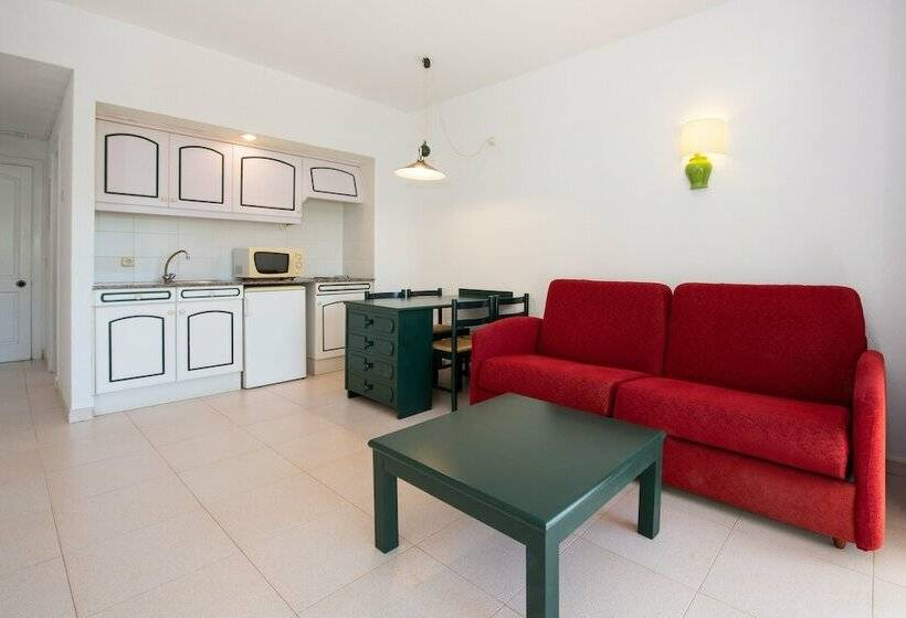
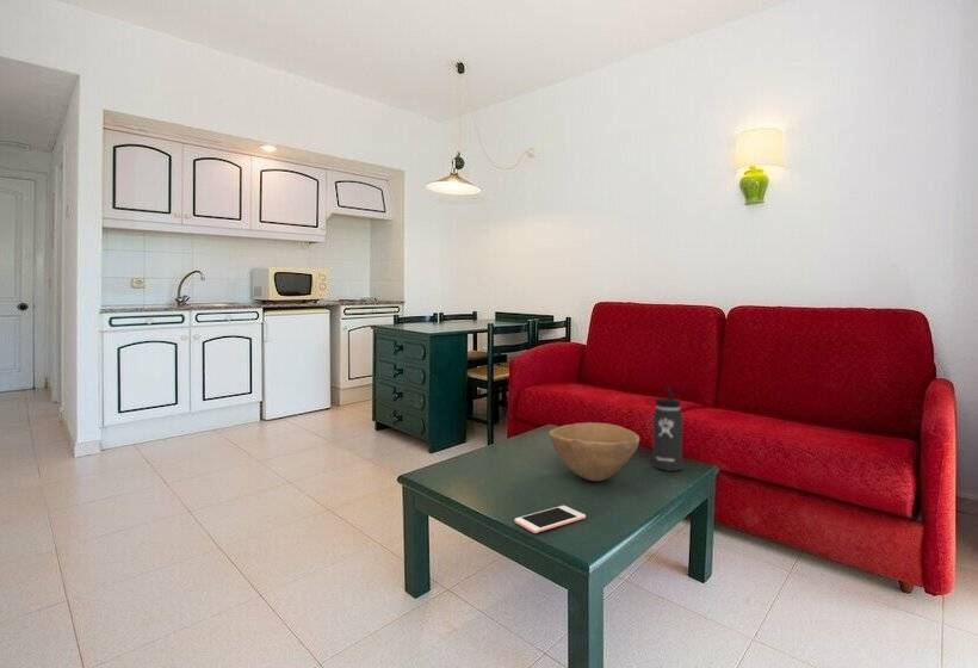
+ thermos bottle (664, 426)
+ bowl (593, 454)
+ cell phone (550, 518)
